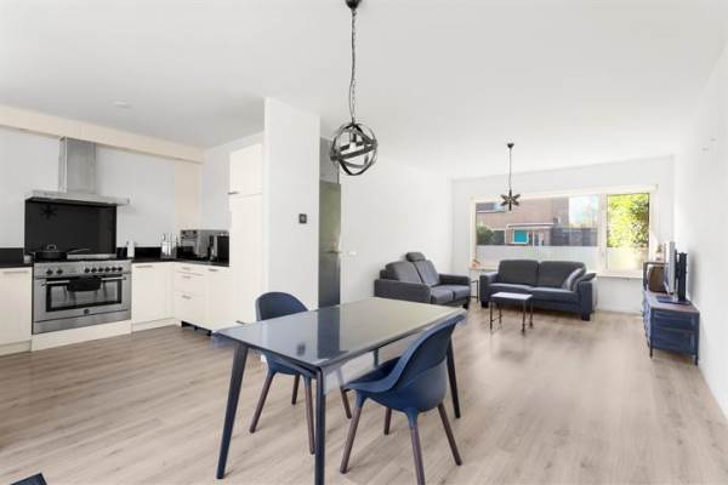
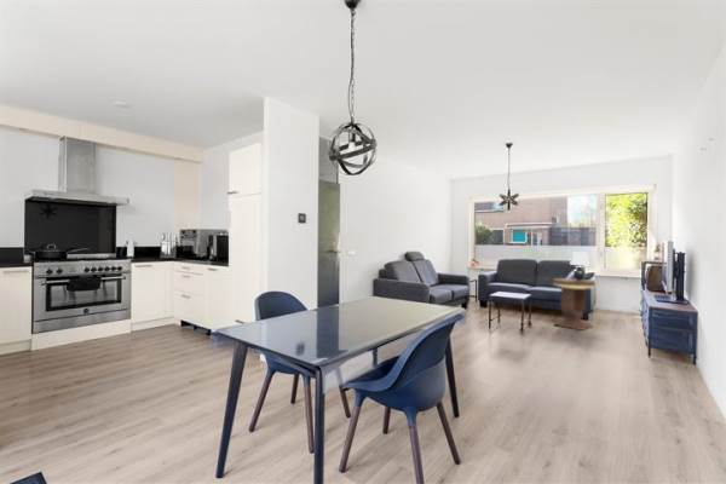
+ lamp (578, 265)
+ side table (572, 302)
